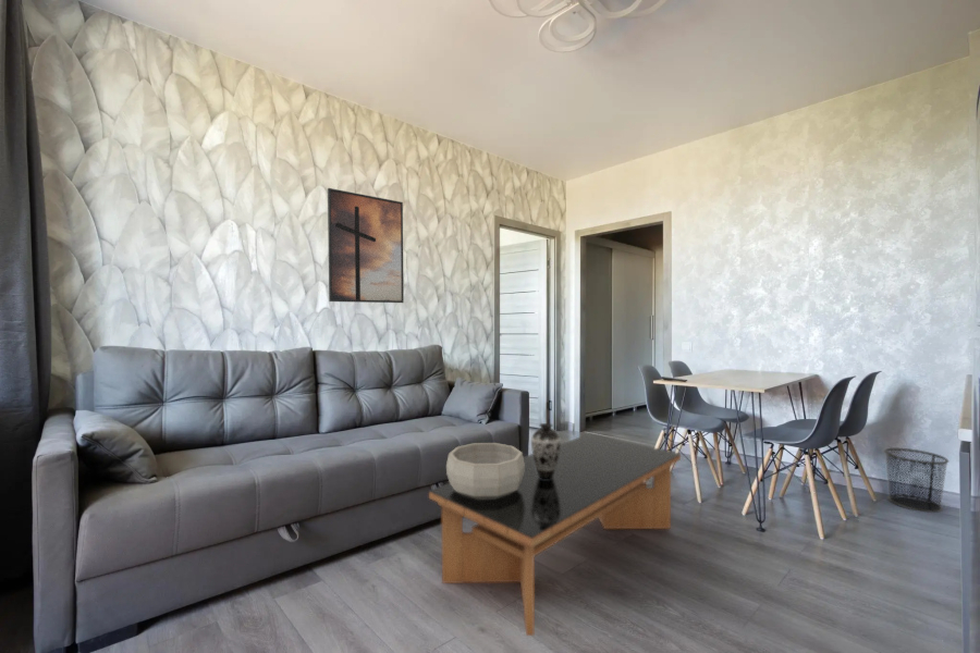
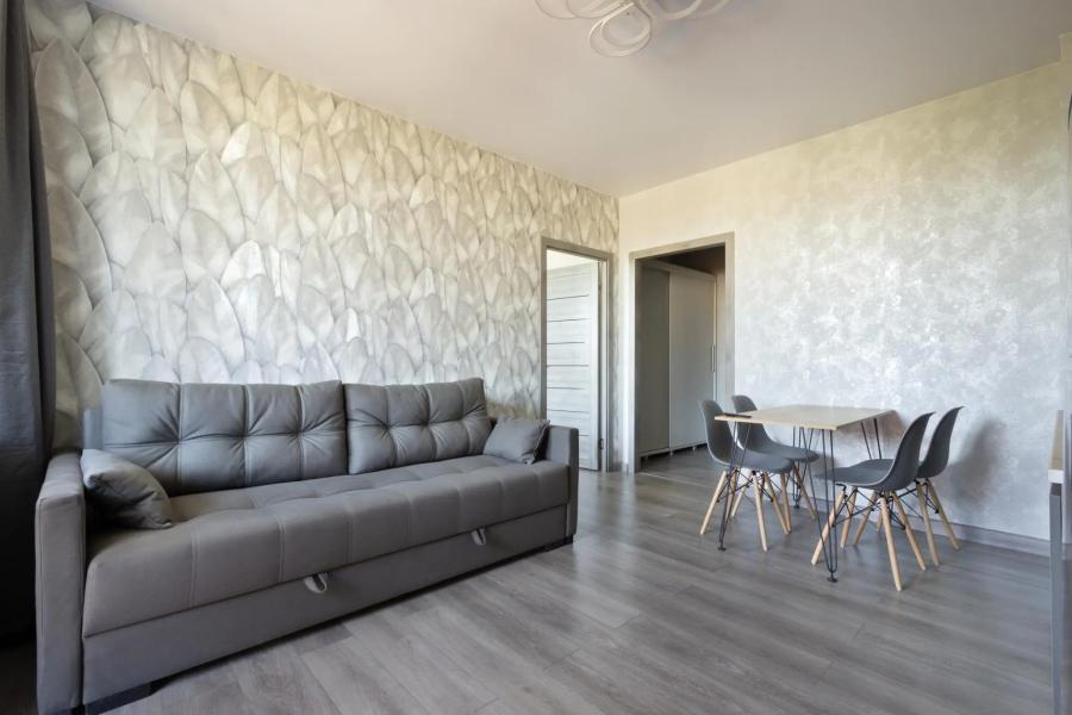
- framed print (367, 248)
- waste bin (914, 479)
- decorative vase (546, 449)
- decorative bowl (486, 470)
- coffee table (568, 510)
